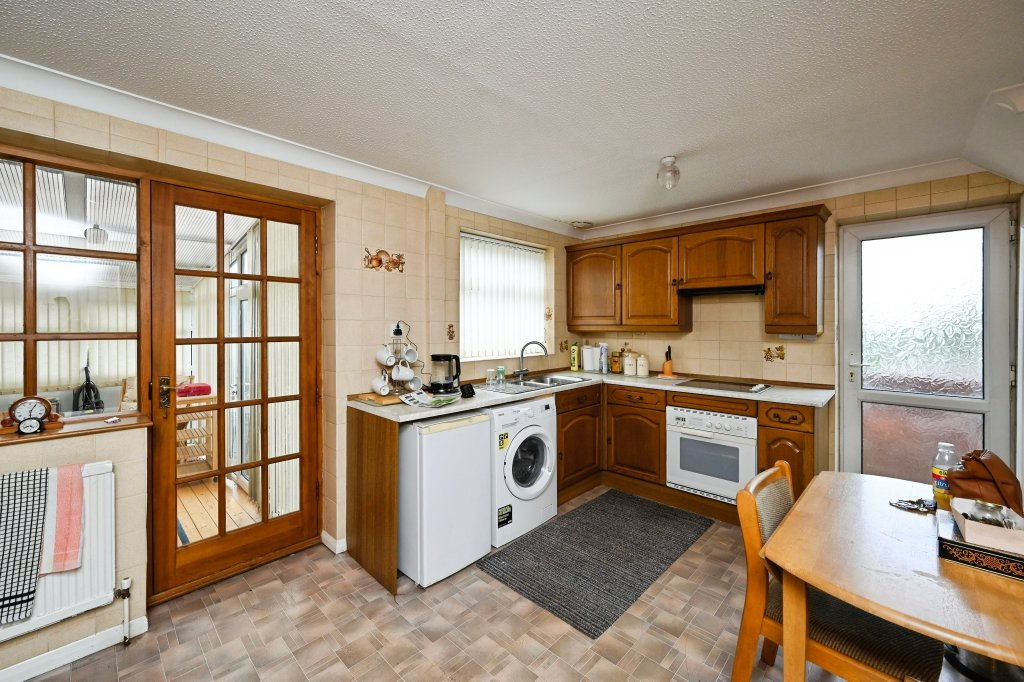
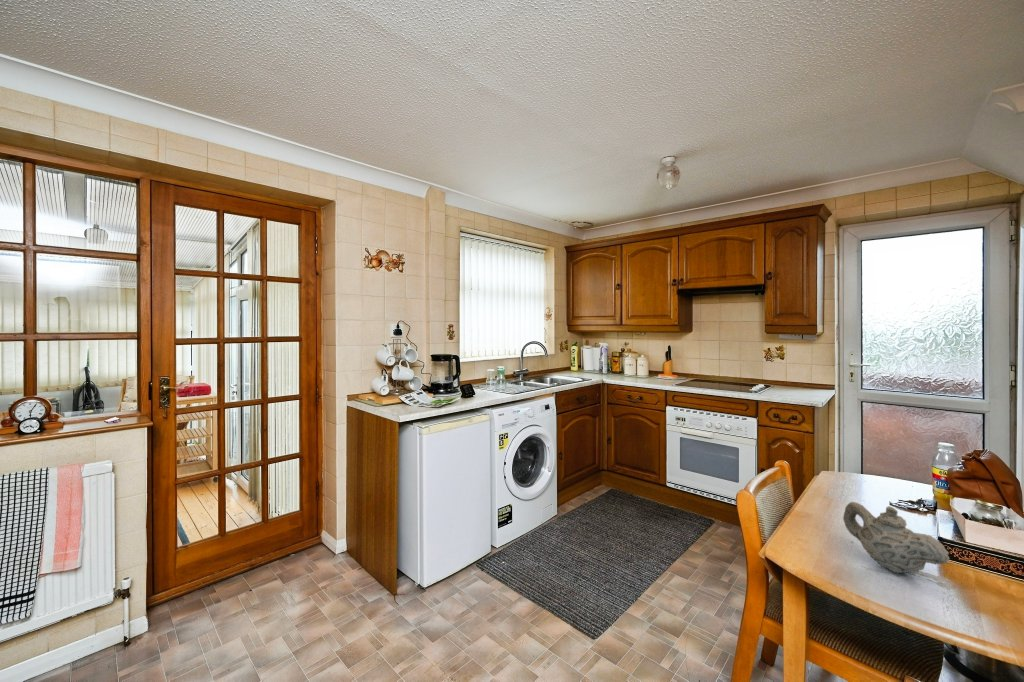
+ teapot (890, 536)
